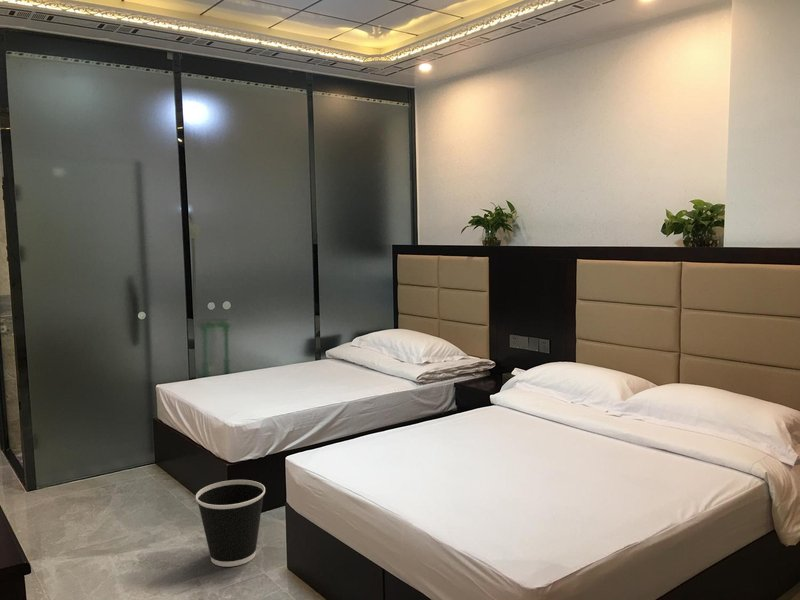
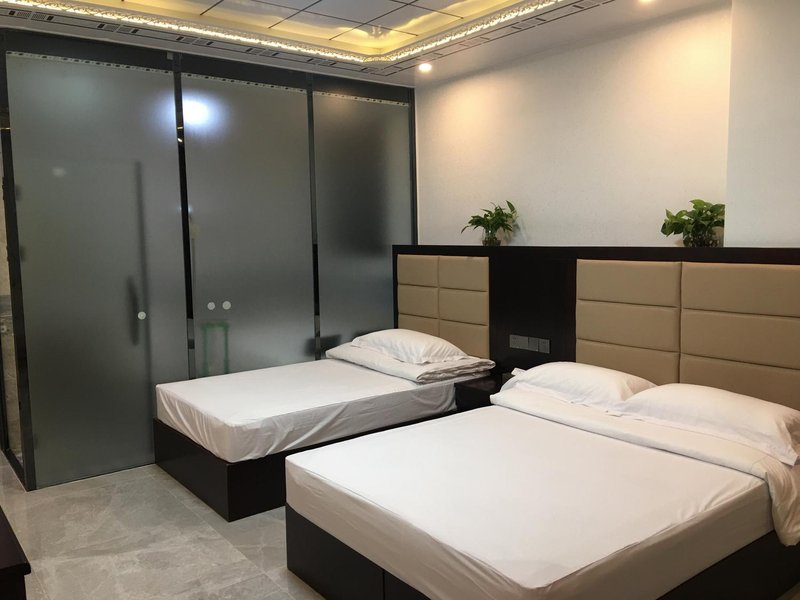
- wastebasket (232, 524)
